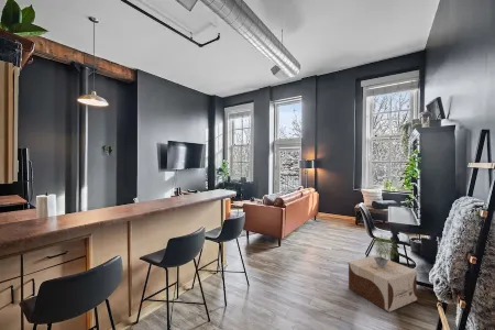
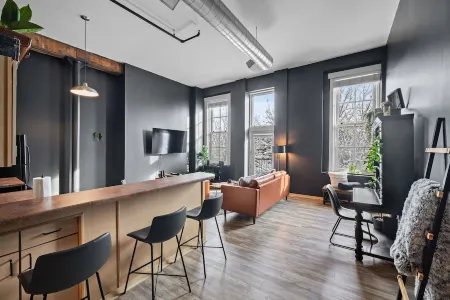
- cardboard box (381, 279)
- potted plant (384, 249)
